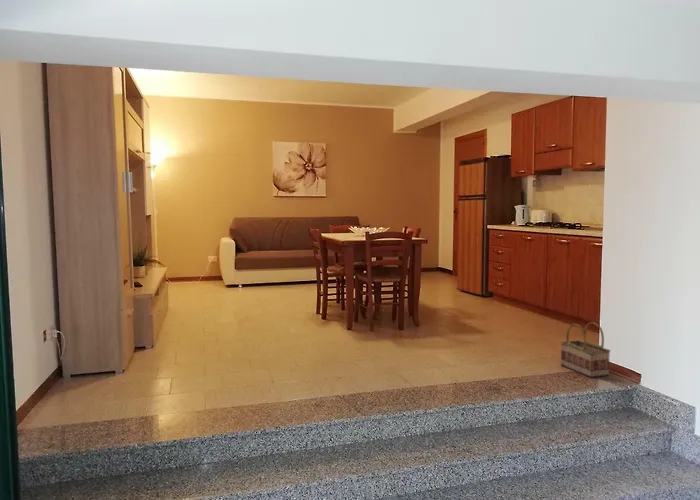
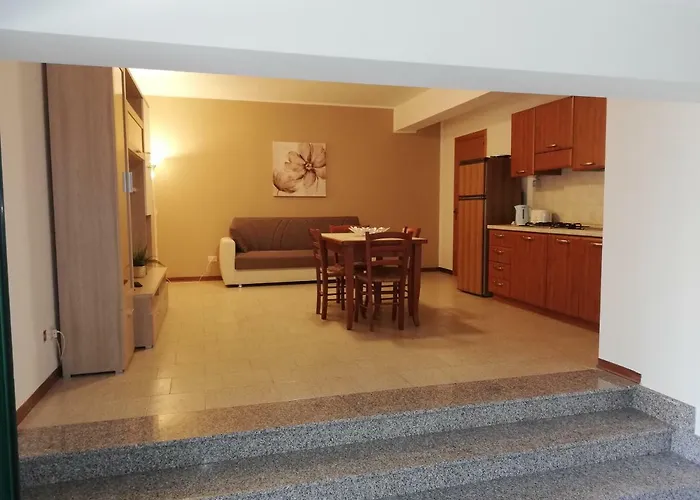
- basket (584, 346)
